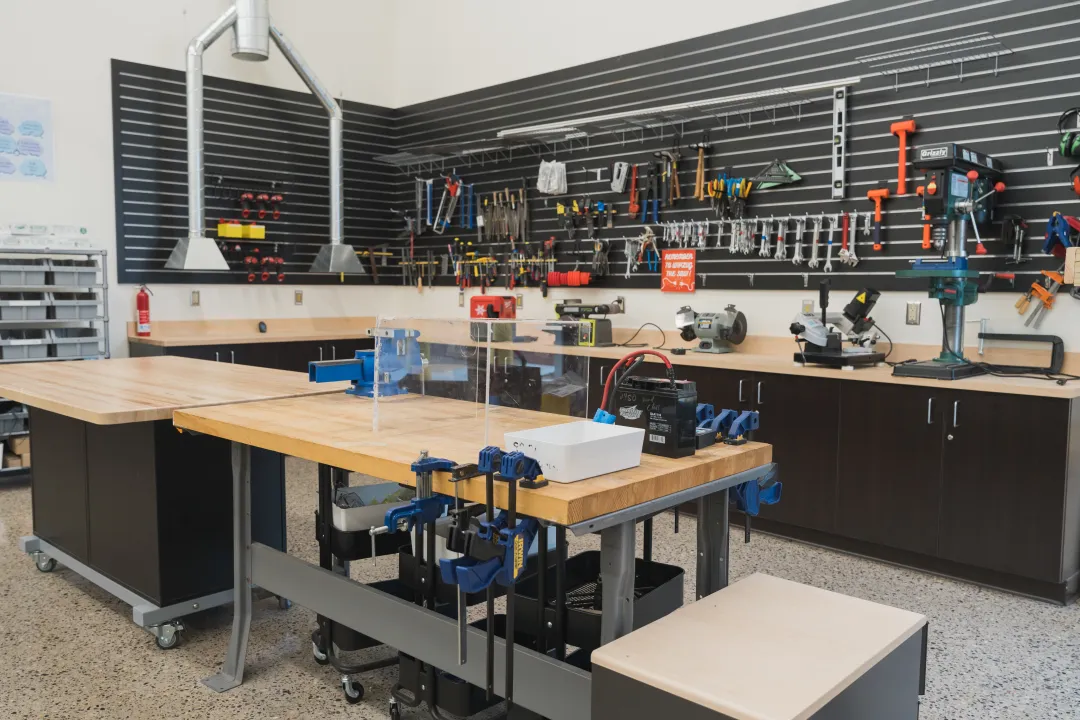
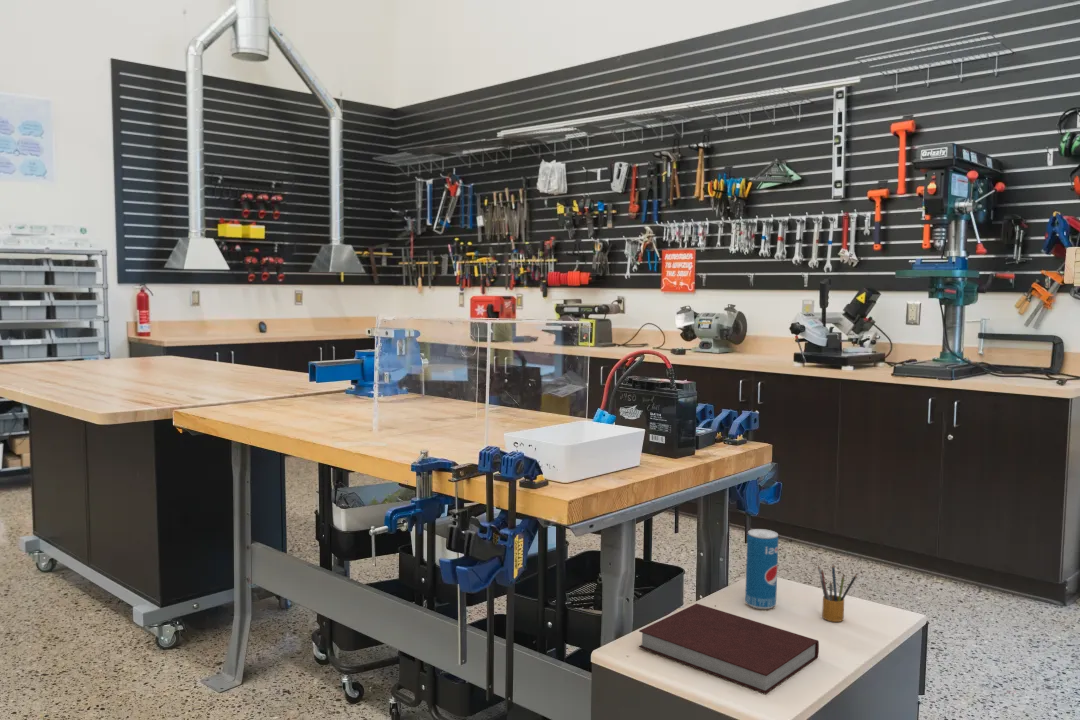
+ beverage can (761, 568)
+ pencil box (835, 593)
+ notebook (727, 643)
